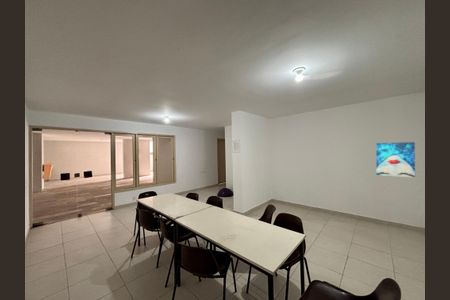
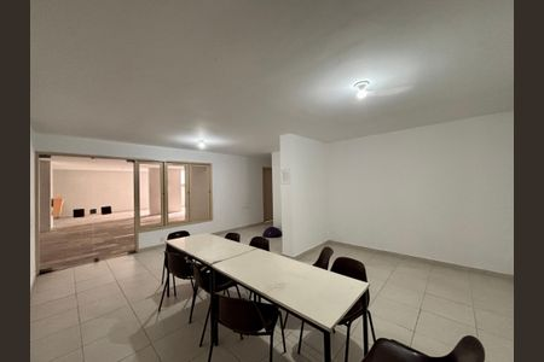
- wall art (394, 159)
